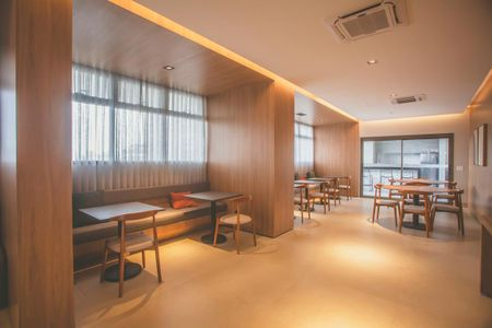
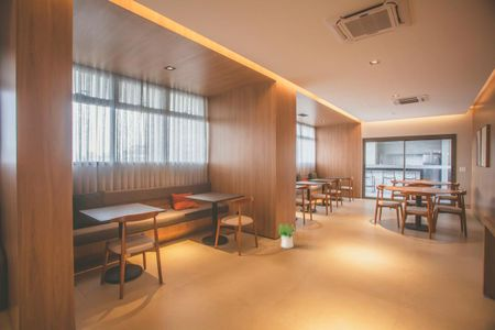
+ potted plant (285, 234)
